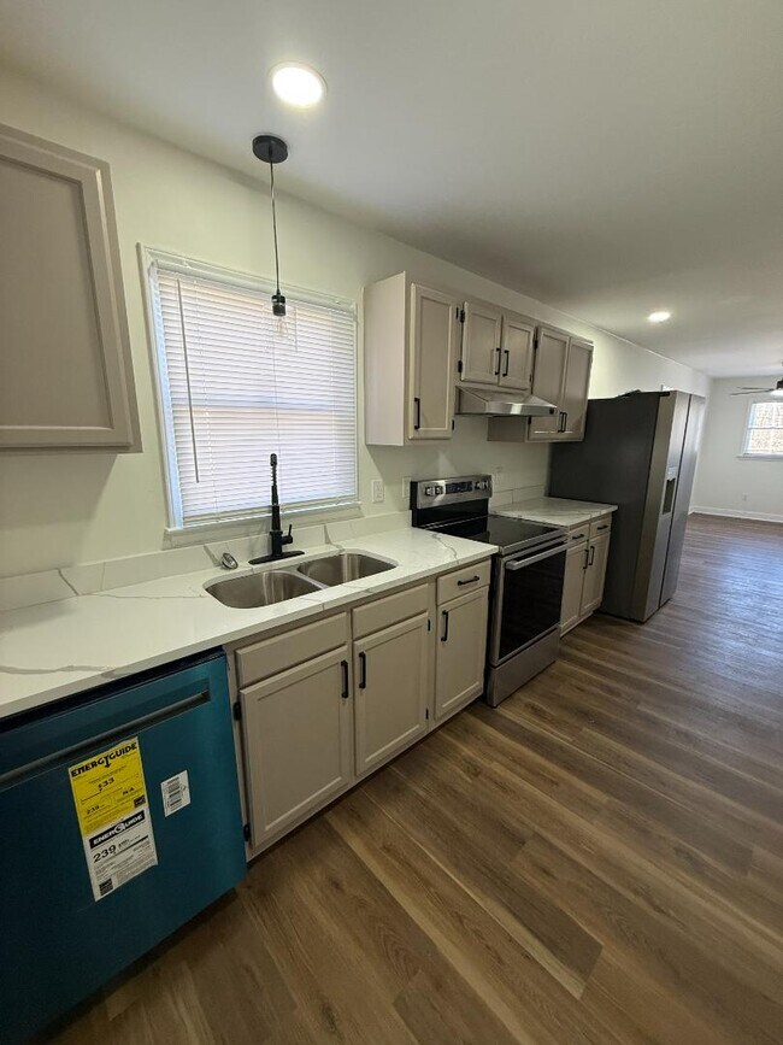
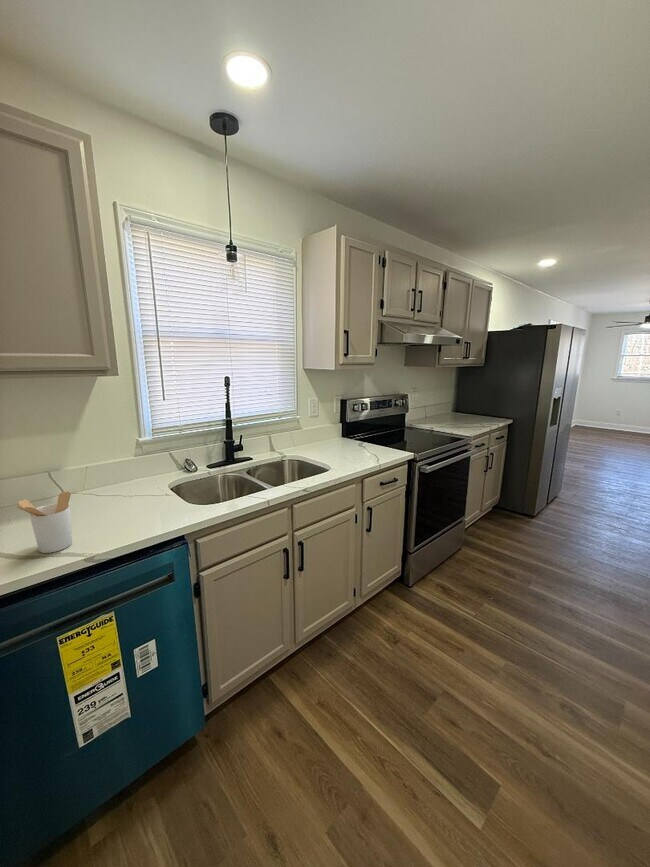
+ utensil holder (44, 522)
